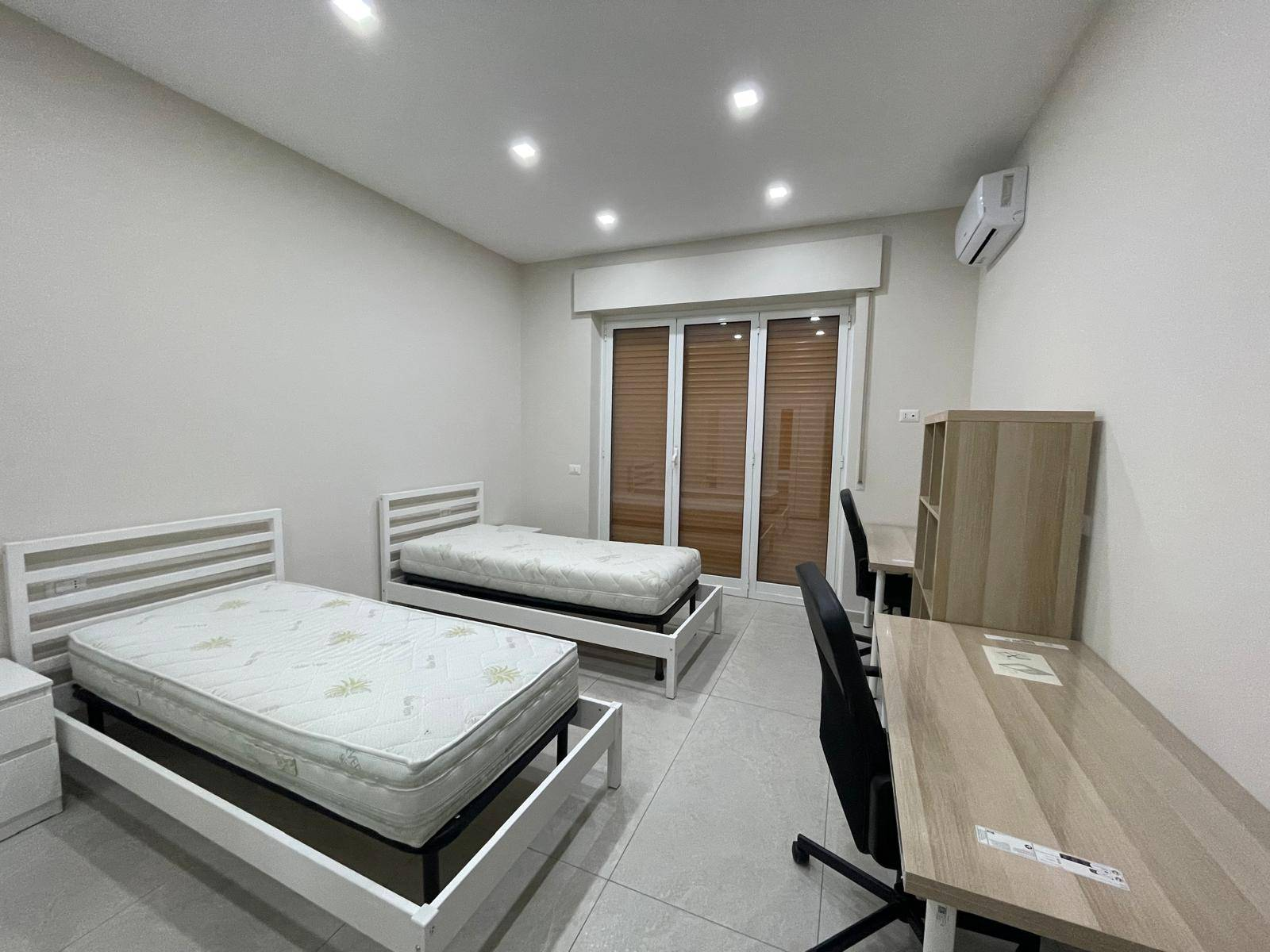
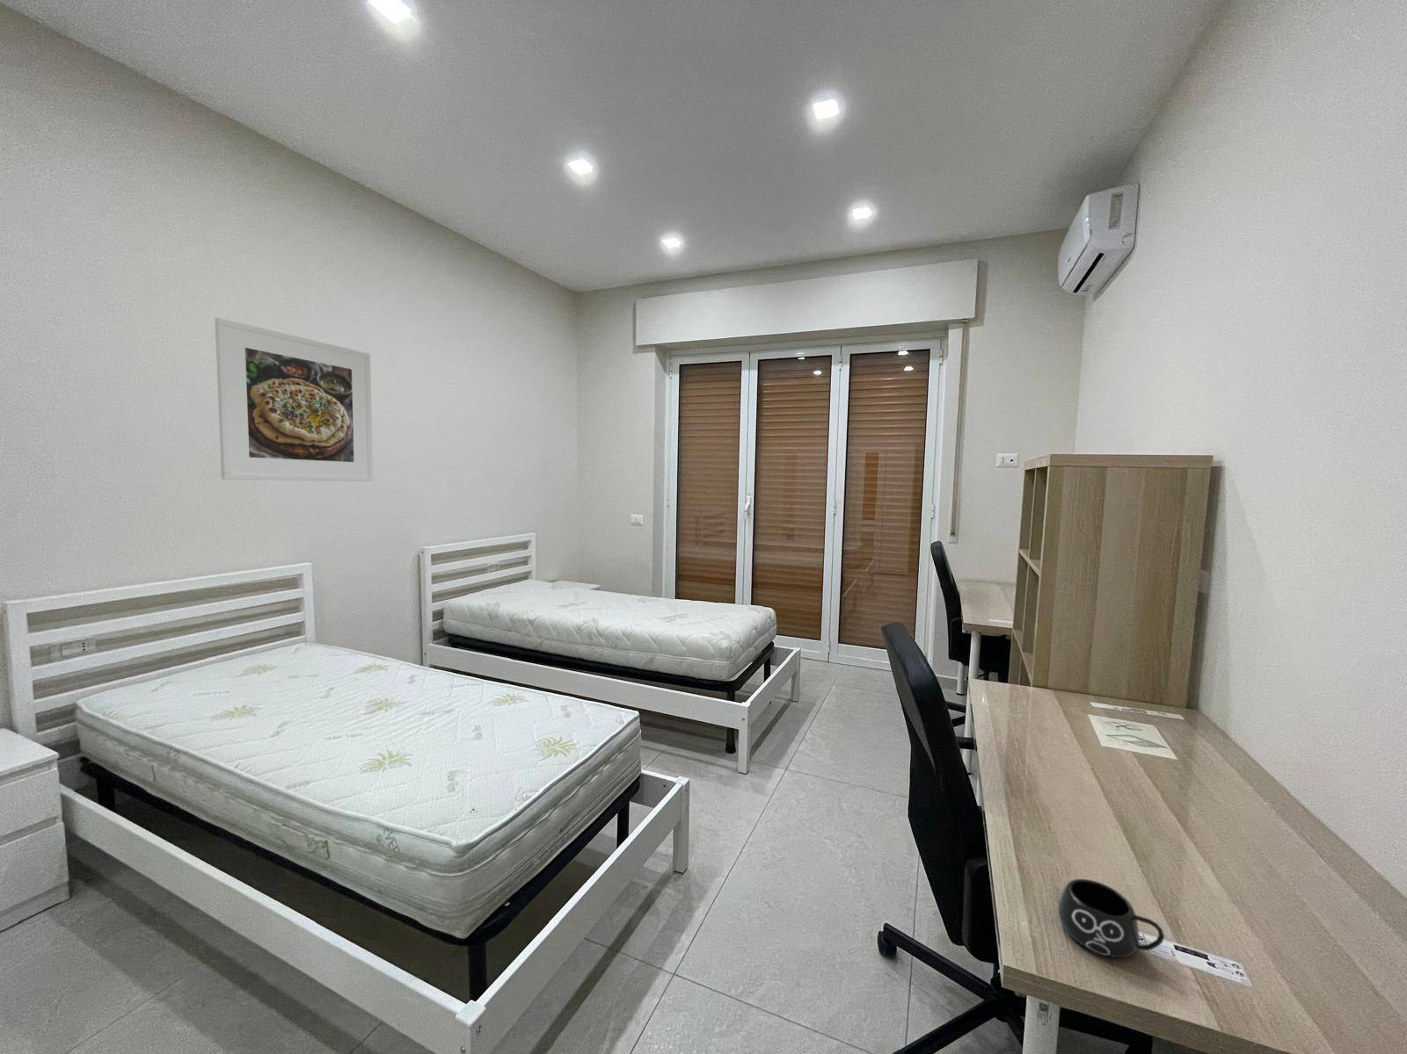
+ mug (1108, 920)
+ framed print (304, 410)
